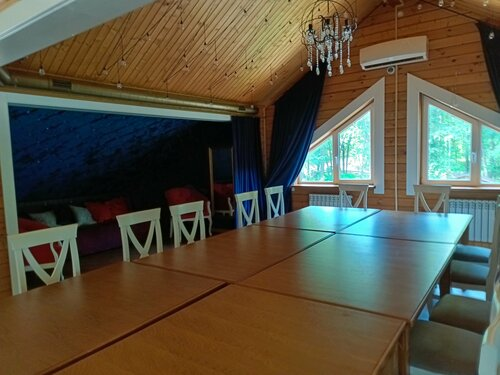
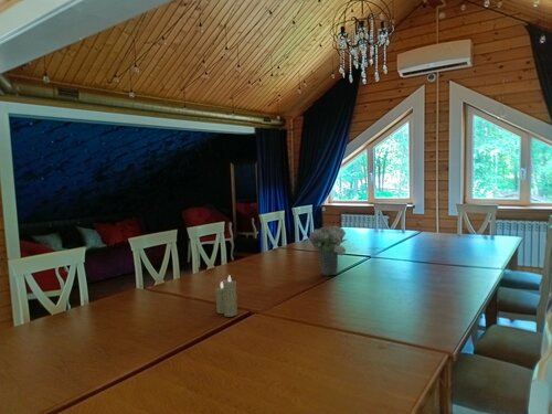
+ flower bouquet (329, 250)
+ candle (225, 294)
